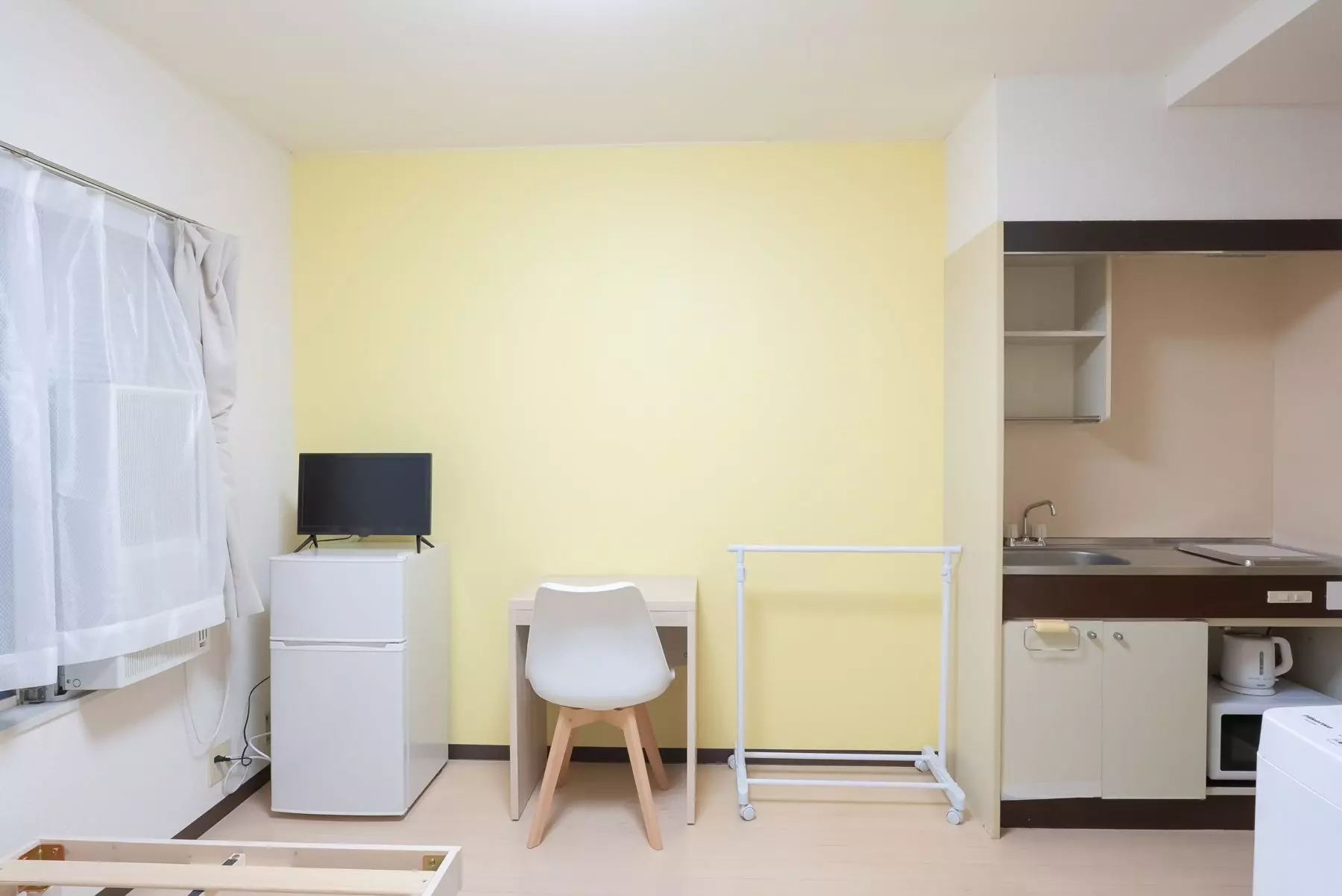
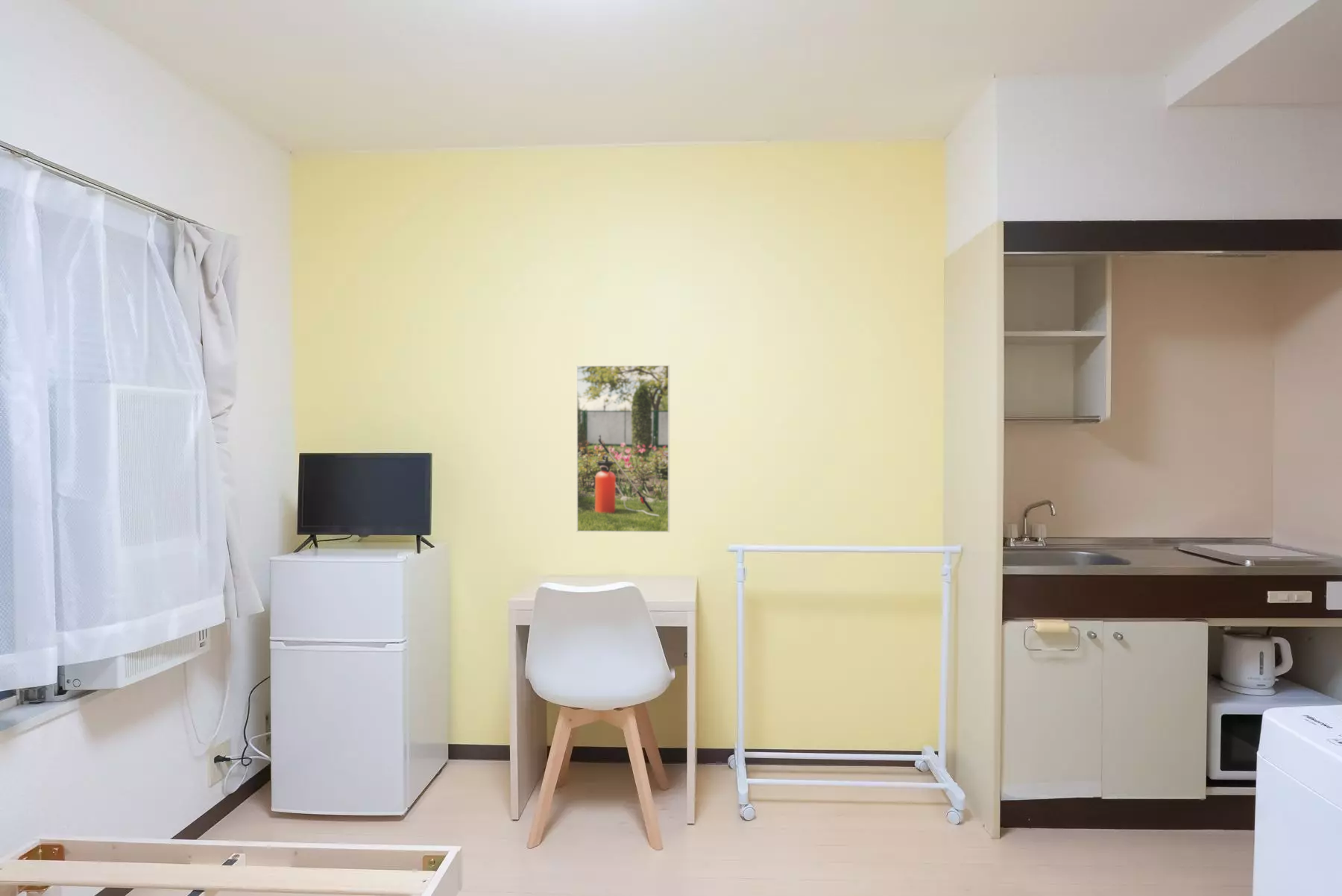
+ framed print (623, 448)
